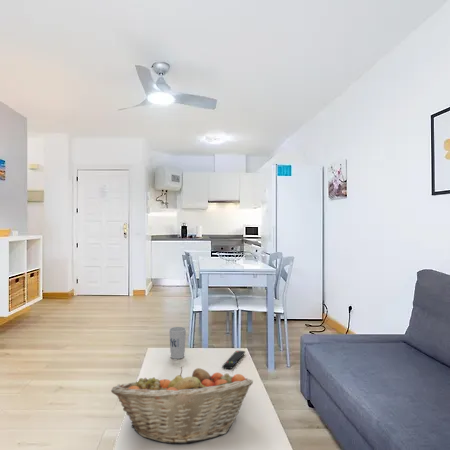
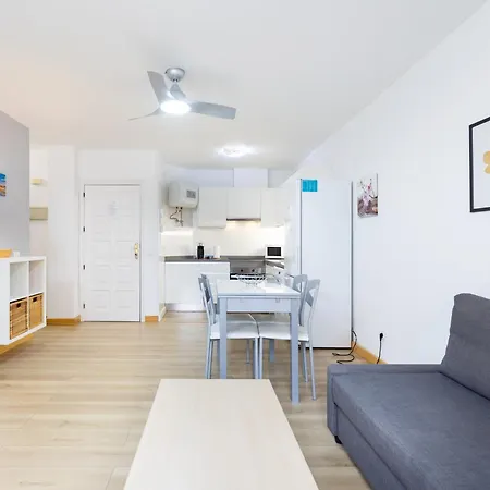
- remote control (234, 359)
- fruit basket (183, 395)
- cup (177, 342)
